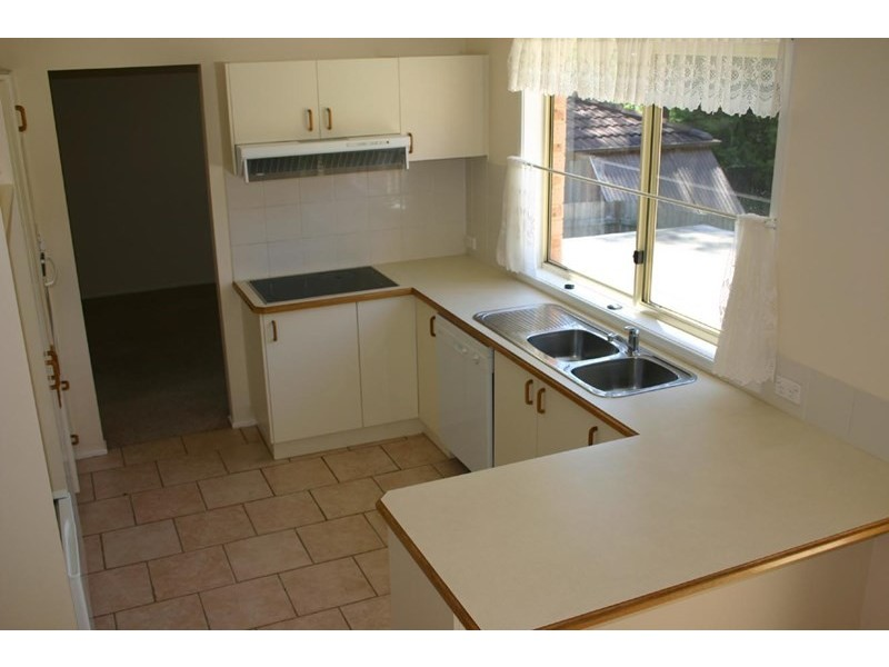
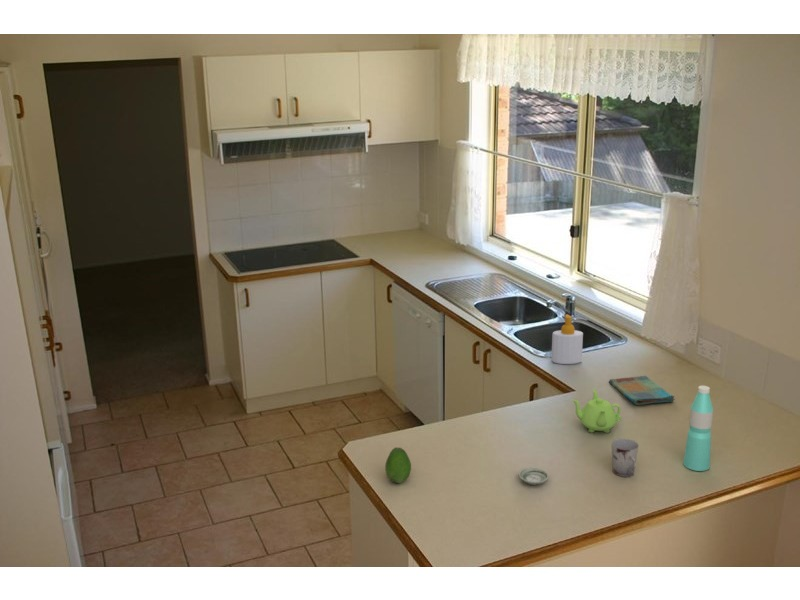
+ fruit (398, 464)
+ teapot (596, 413)
+ dish towel (640, 389)
+ water bottle (700, 426)
+ saucer (533, 477)
+ cup (626, 460)
+ soap bottle (567, 339)
